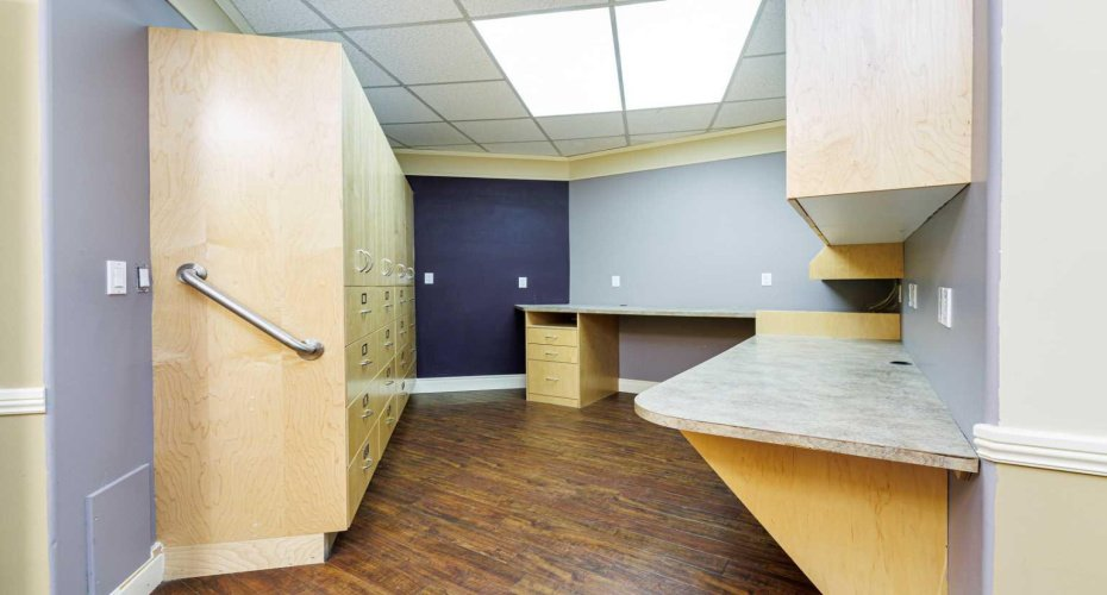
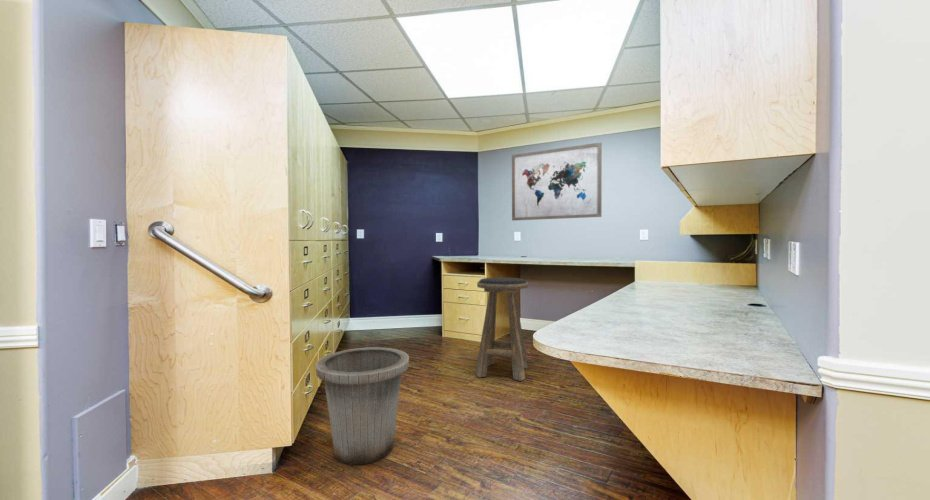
+ stool (495, 324)
+ trash can (364, 404)
+ wall art (553, 184)
